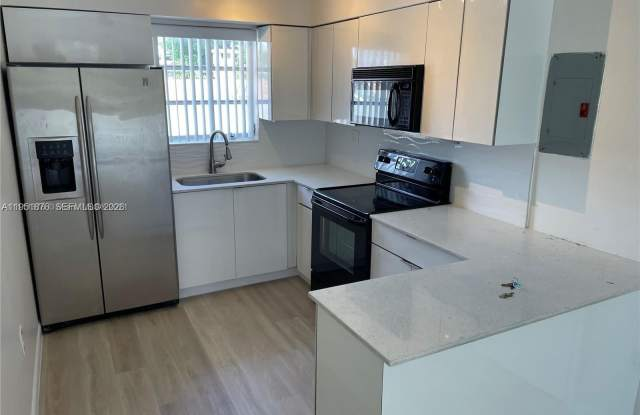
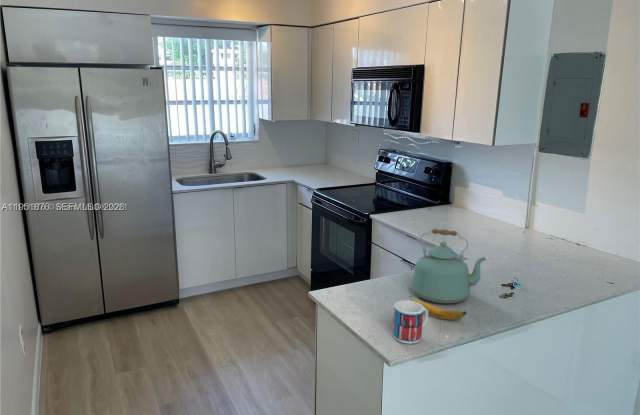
+ kettle (448, 263)
+ banana (437, 308)
+ mug (410, 319)
